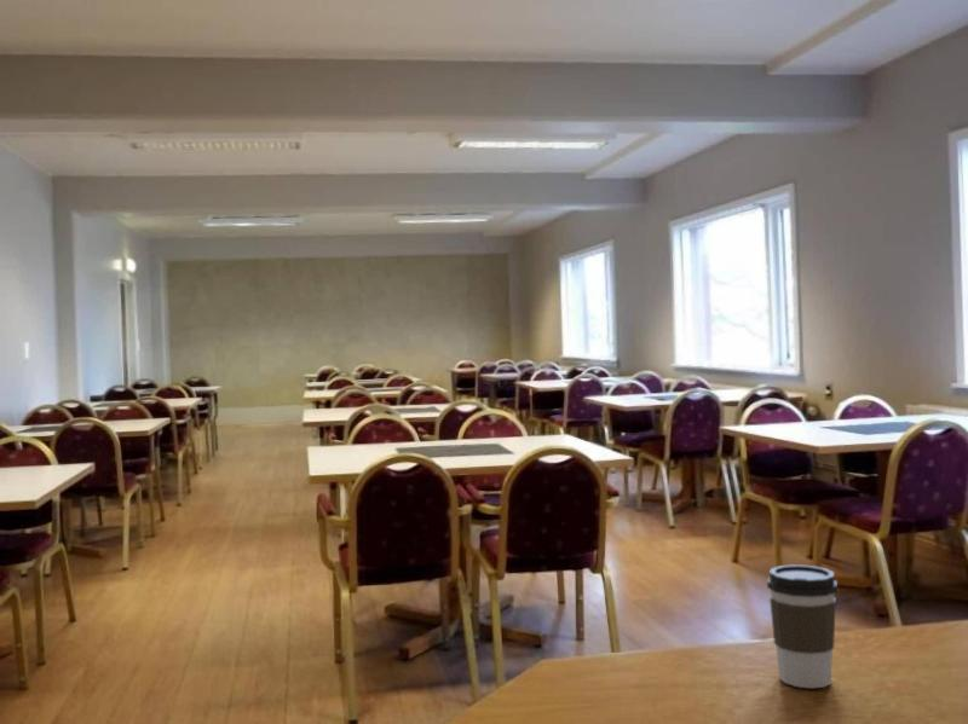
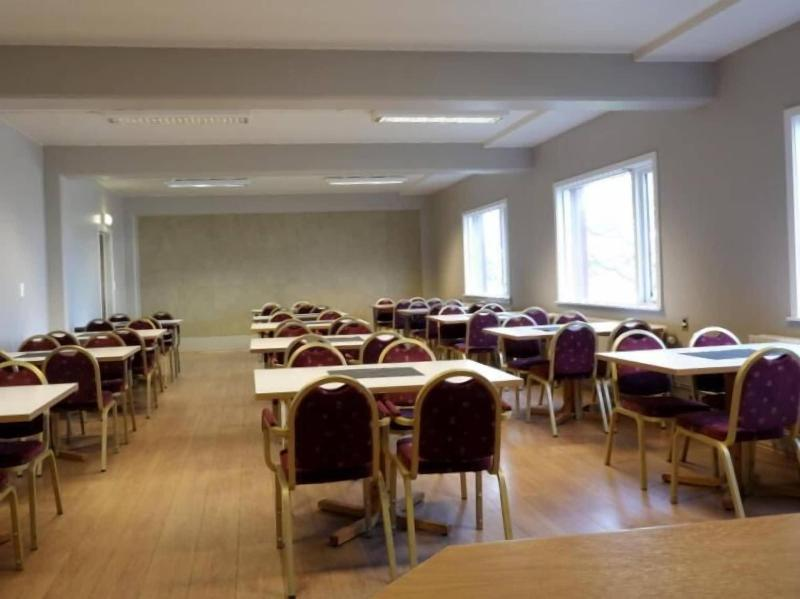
- coffee cup (803, 625)
